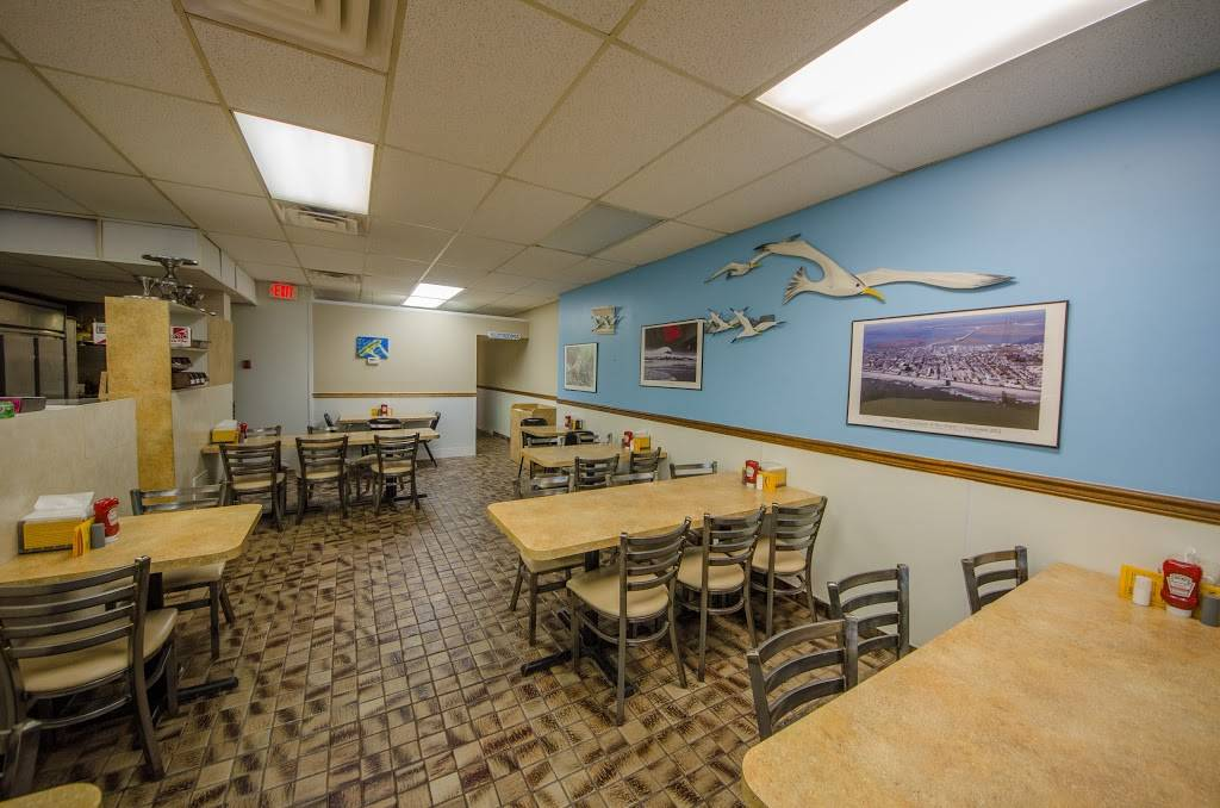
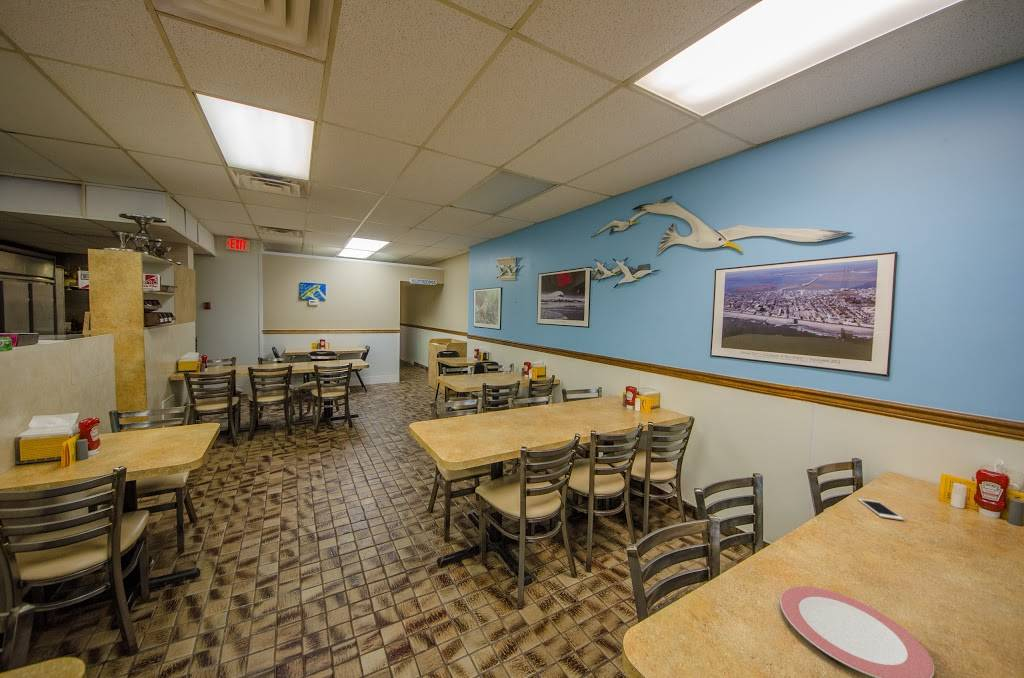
+ plate (848, 630)
+ cell phone (879, 508)
